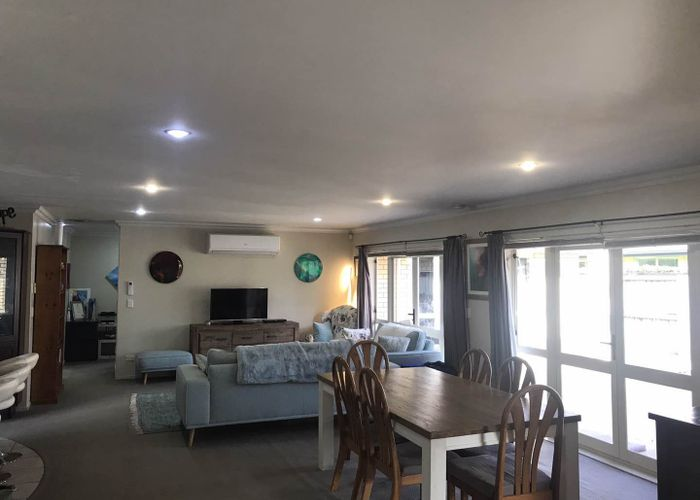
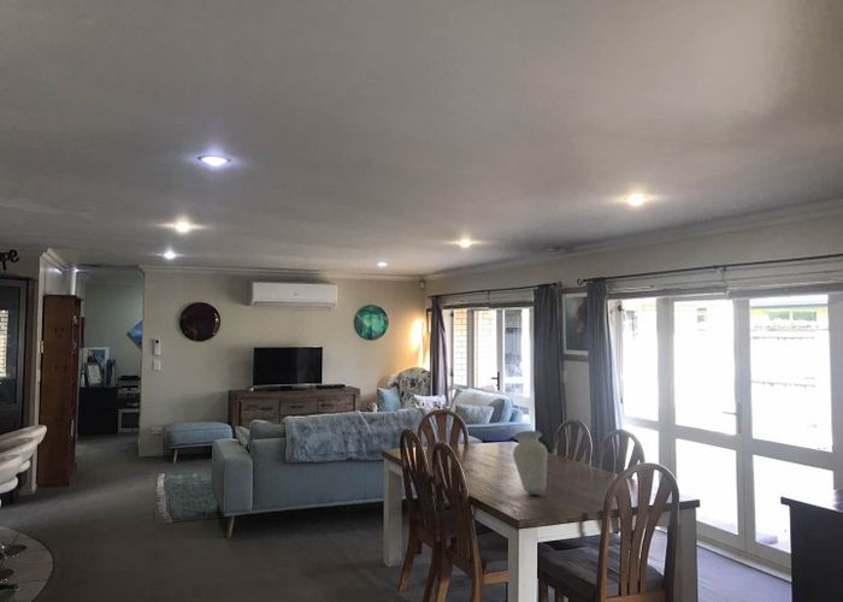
+ vase (530, 460)
